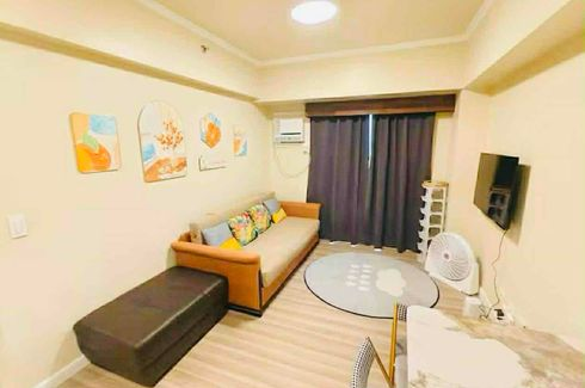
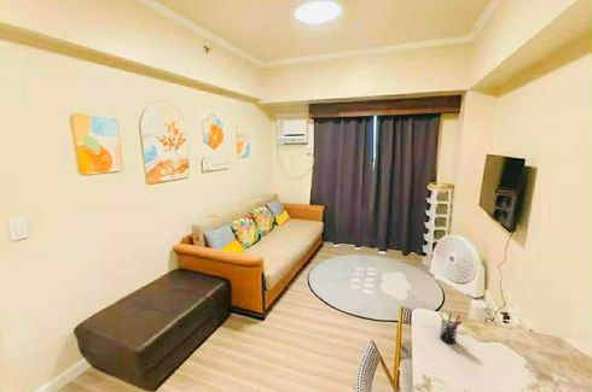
+ pen holder (449, 324)
